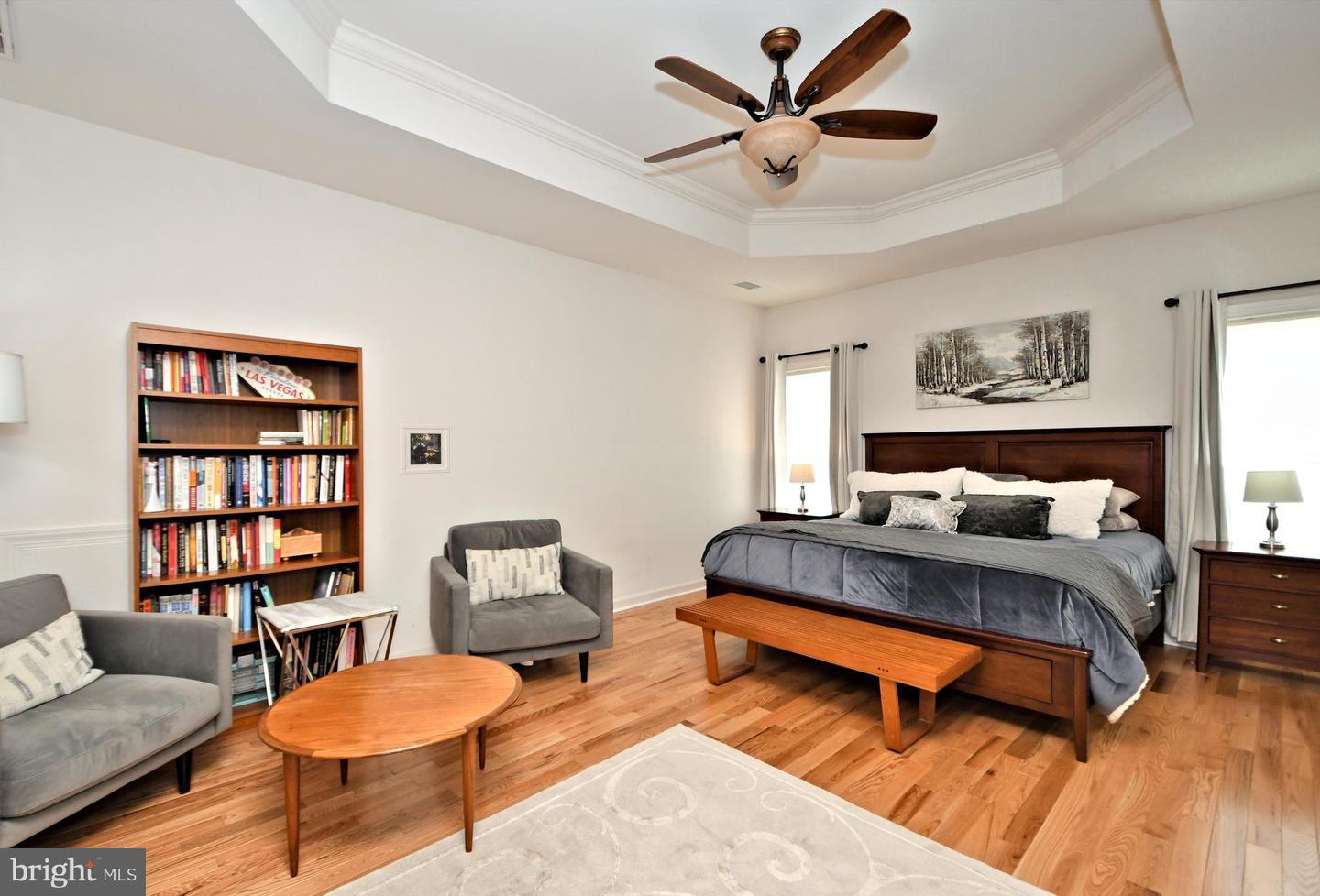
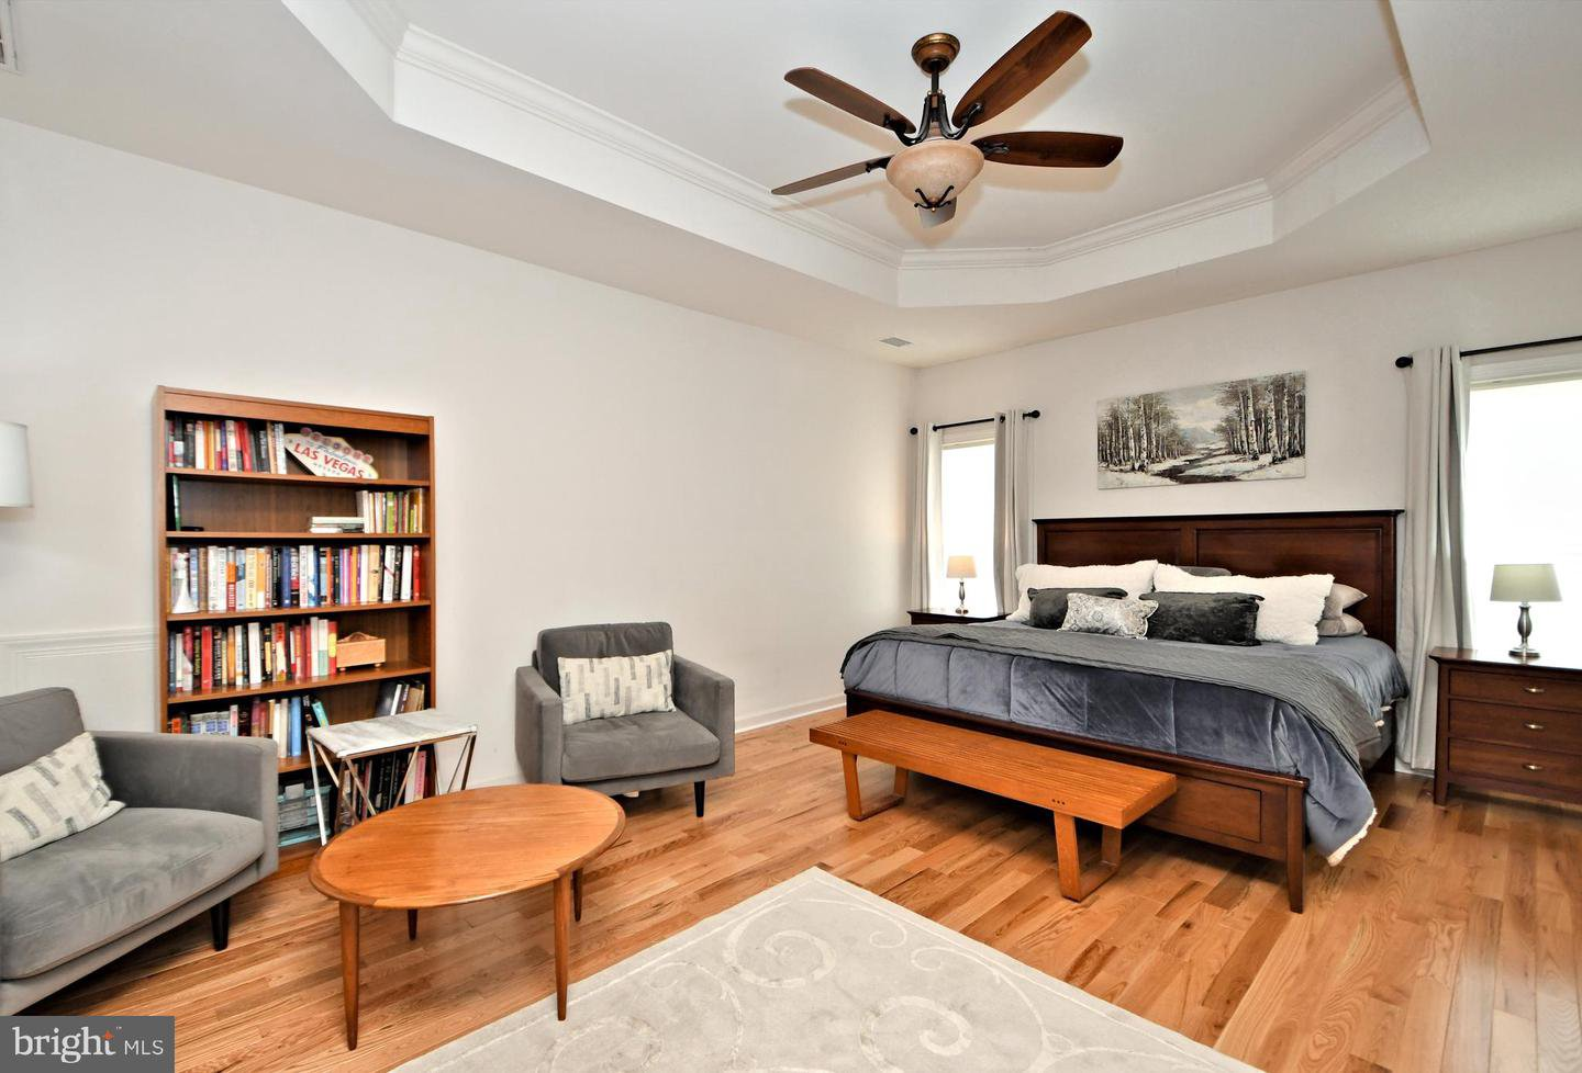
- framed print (425, 449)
